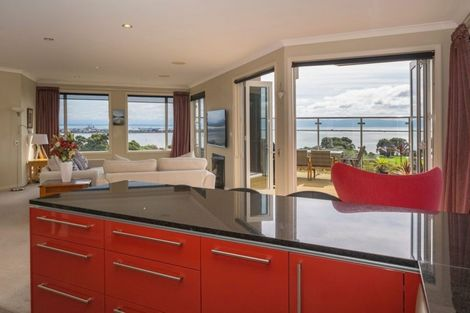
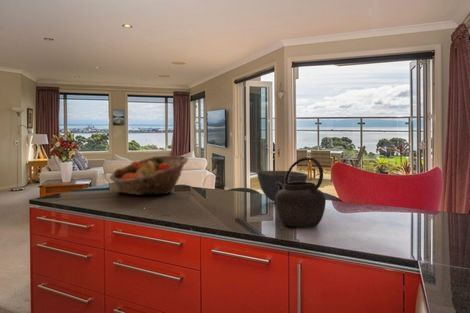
+ fruit basket (149, 173)
+ kettle (297, 190)
+ bowl (282, 186)
